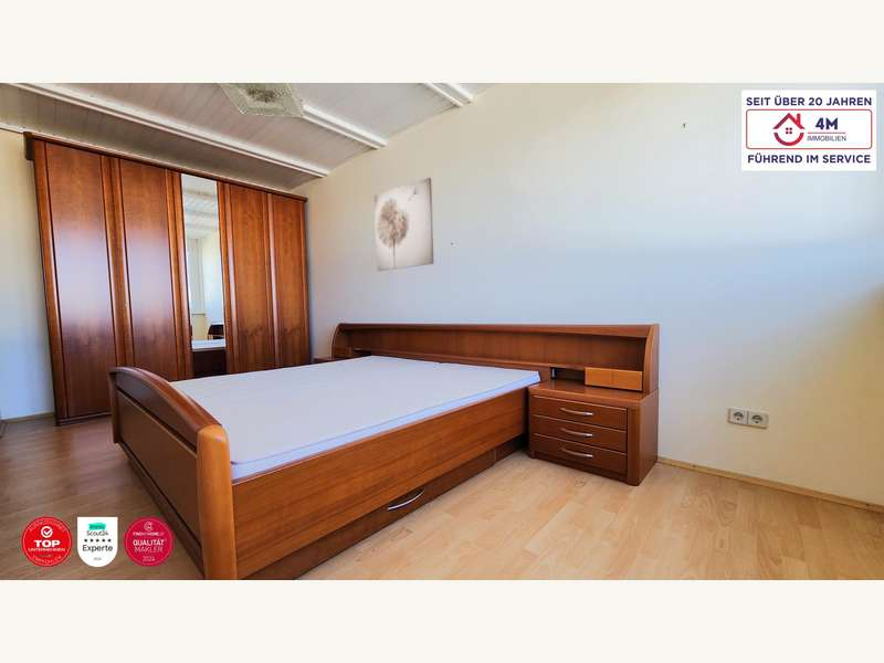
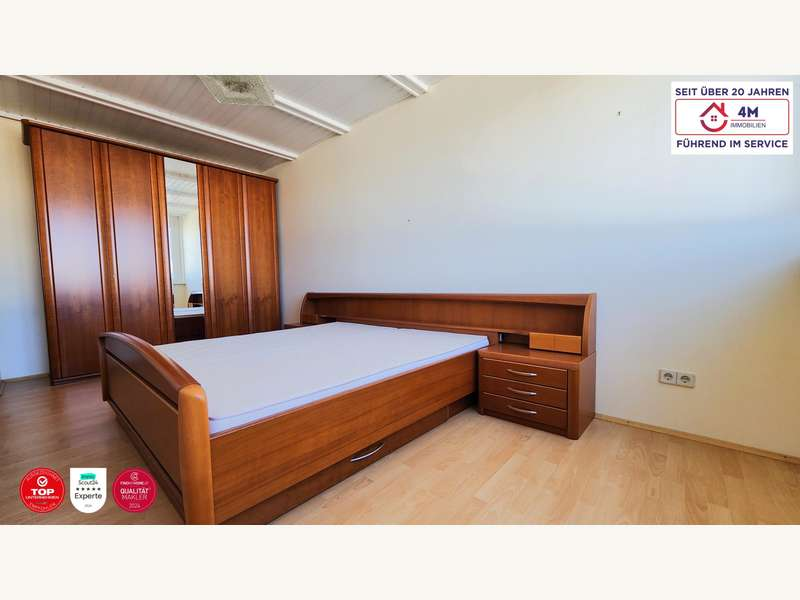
- wall art (401, 228)
